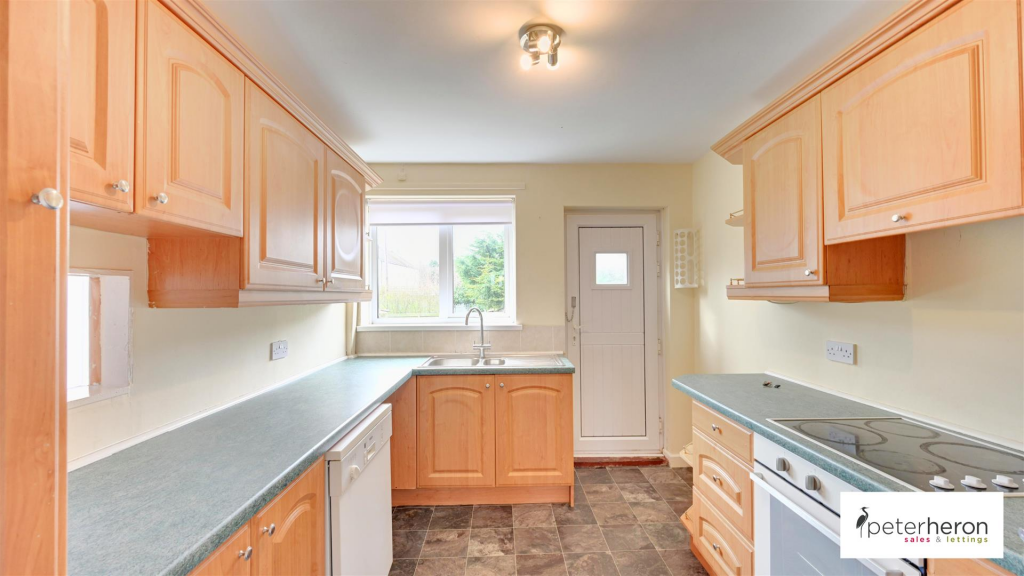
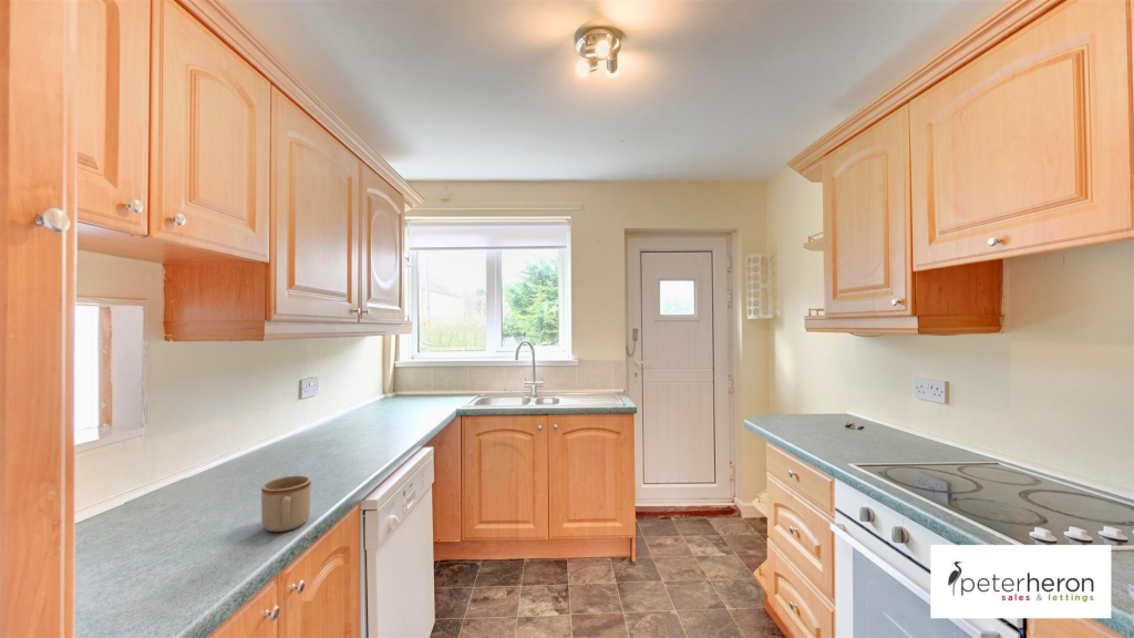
+ mug (286, 505)
